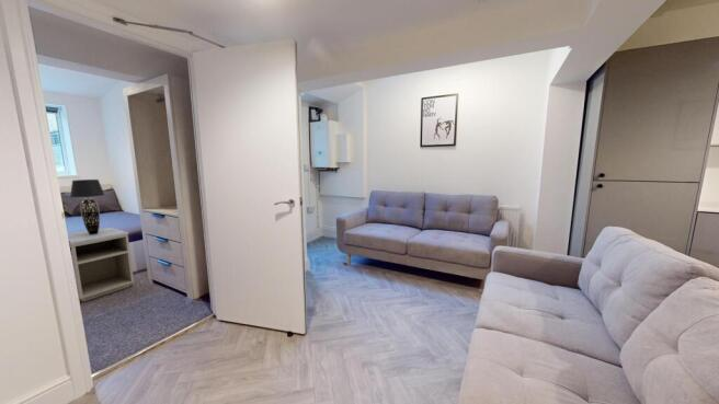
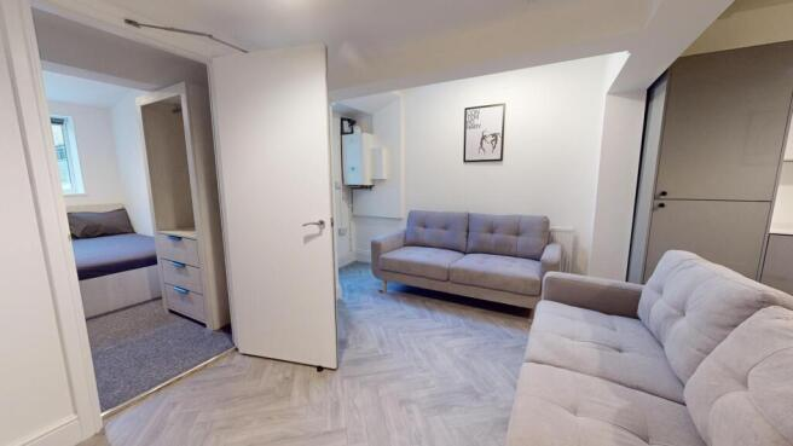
- table lamp (89, 207)
- nightstand (96, 262)
